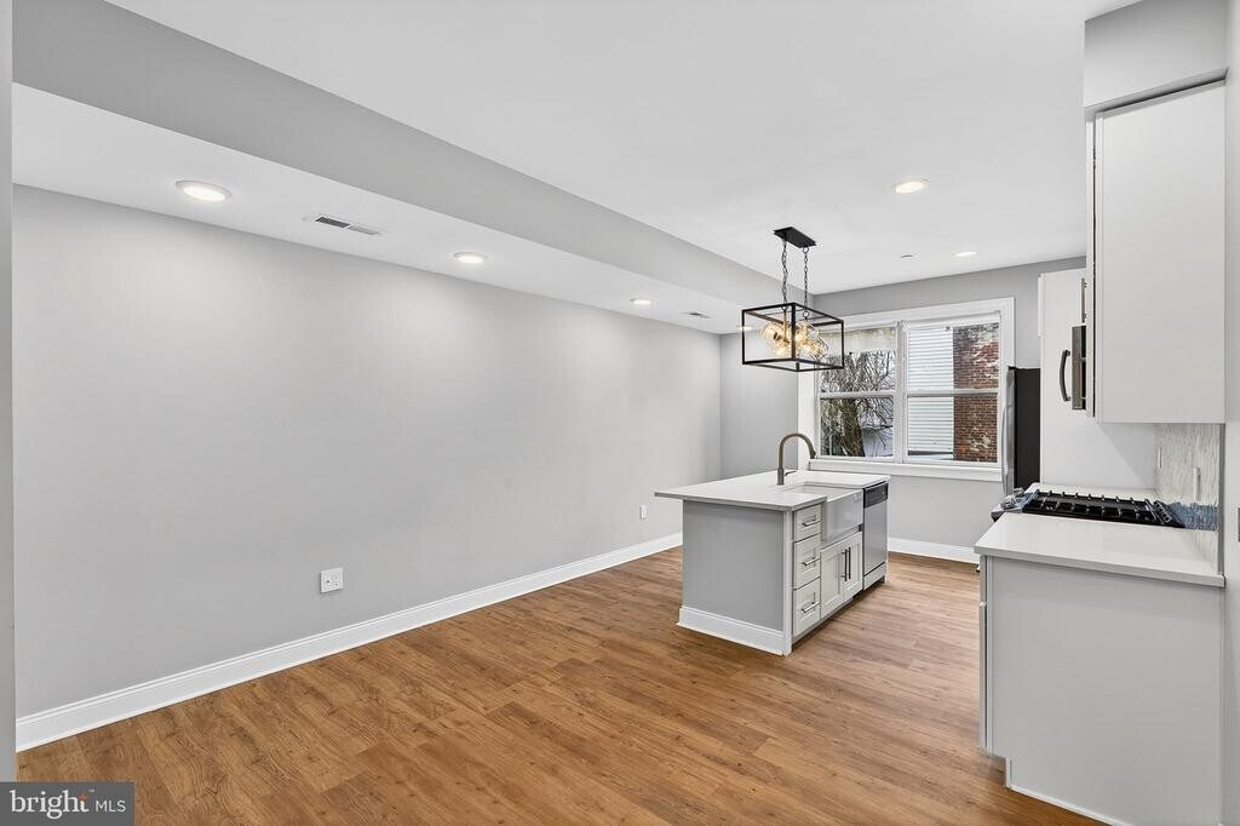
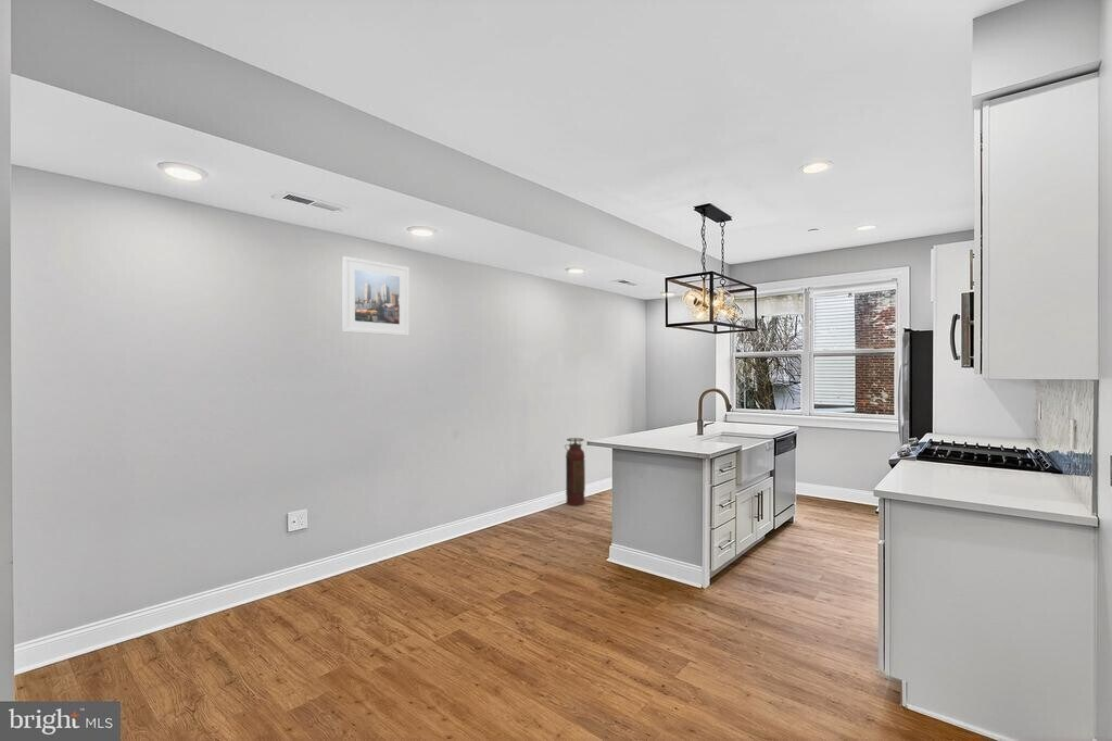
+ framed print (377, 298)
+ fire extinguisher (573, 470)
